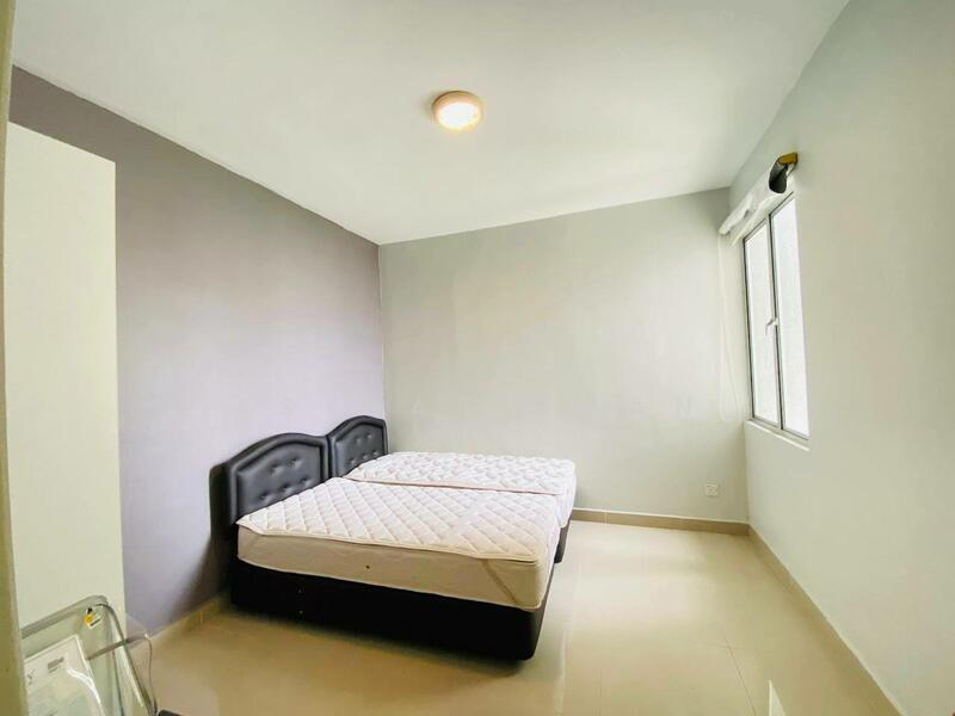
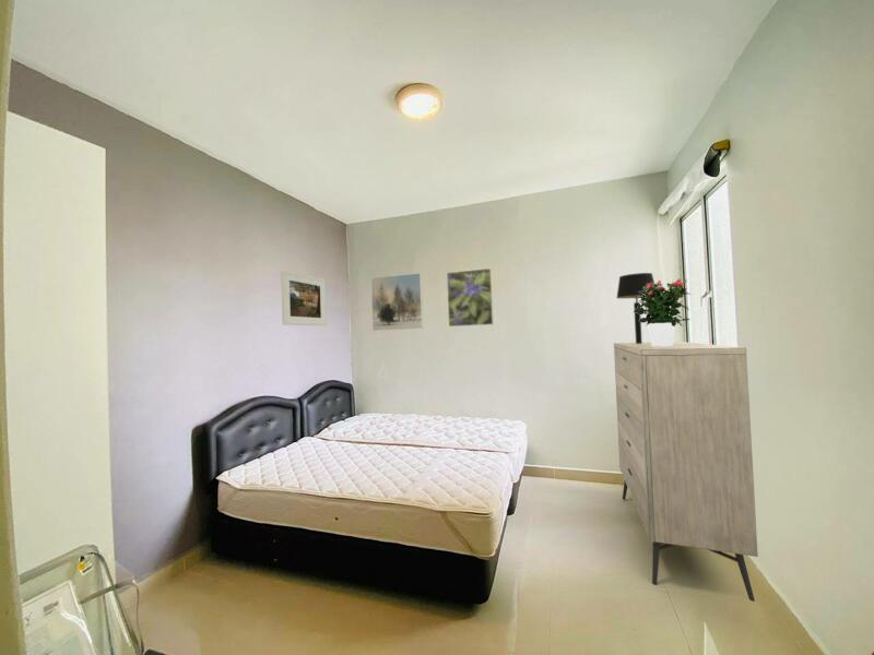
+ potted flower (662, 312)
+ dresser (668, 440)
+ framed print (395, 302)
+ table lamp (636, 308)
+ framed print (469, 298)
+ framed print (305, 300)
